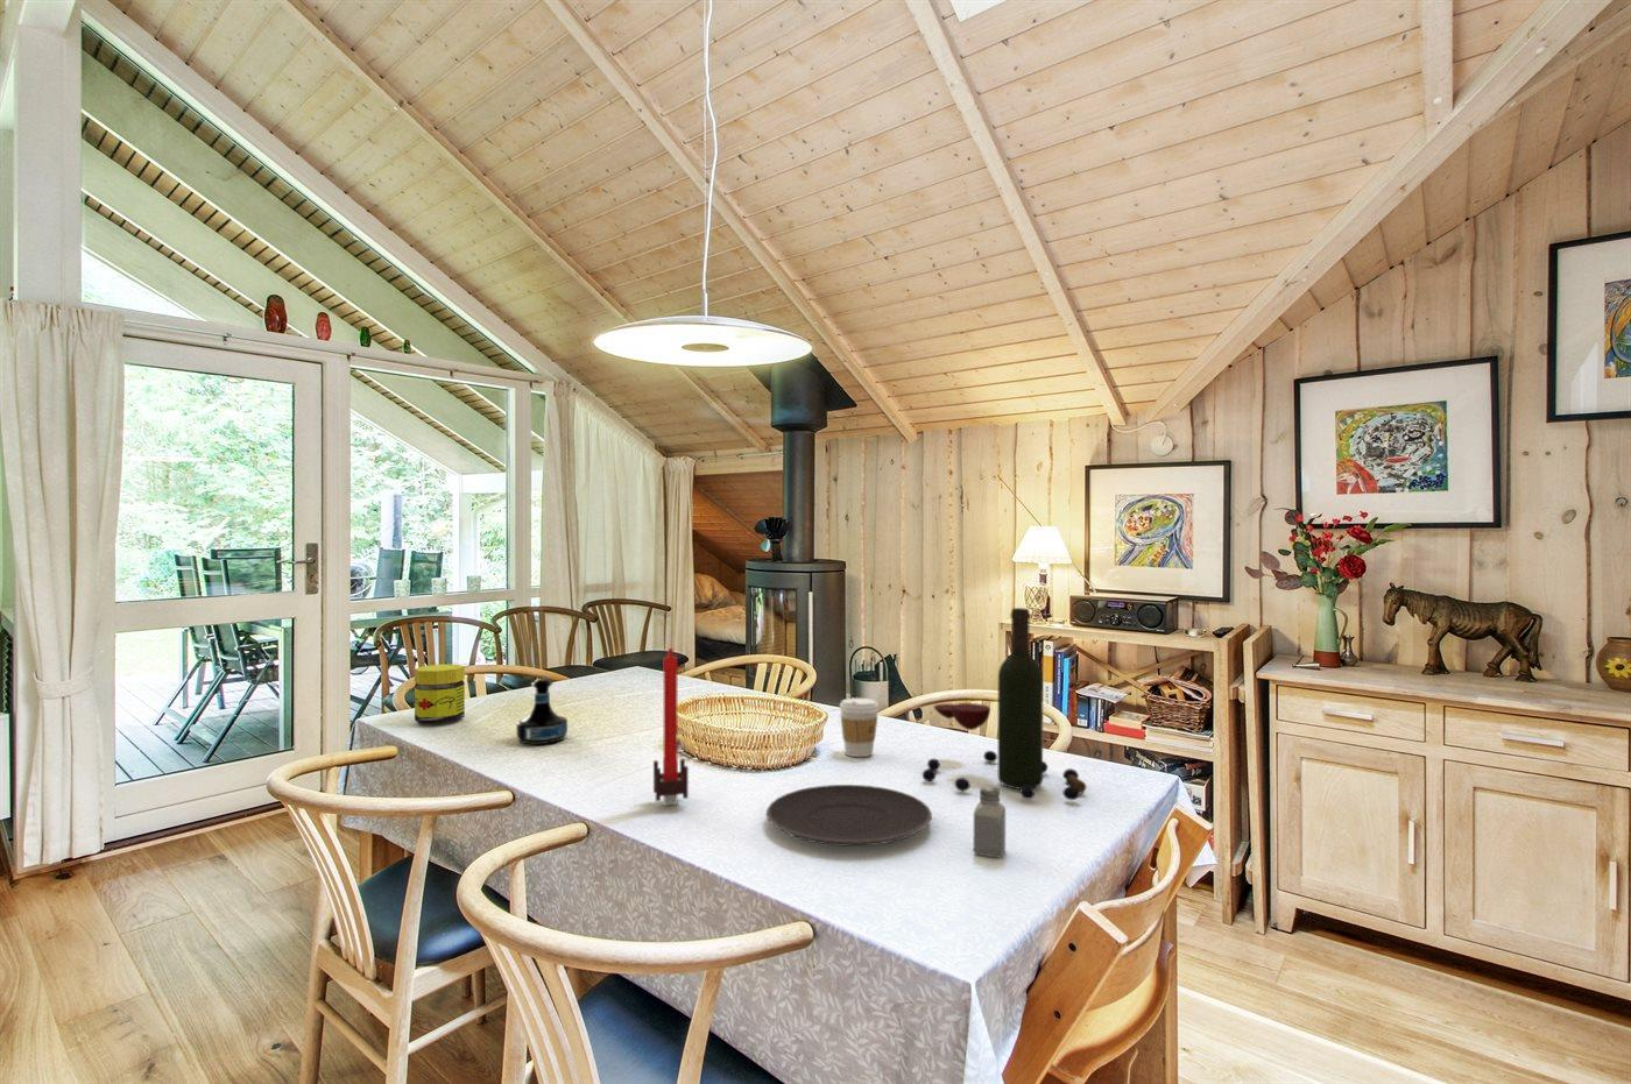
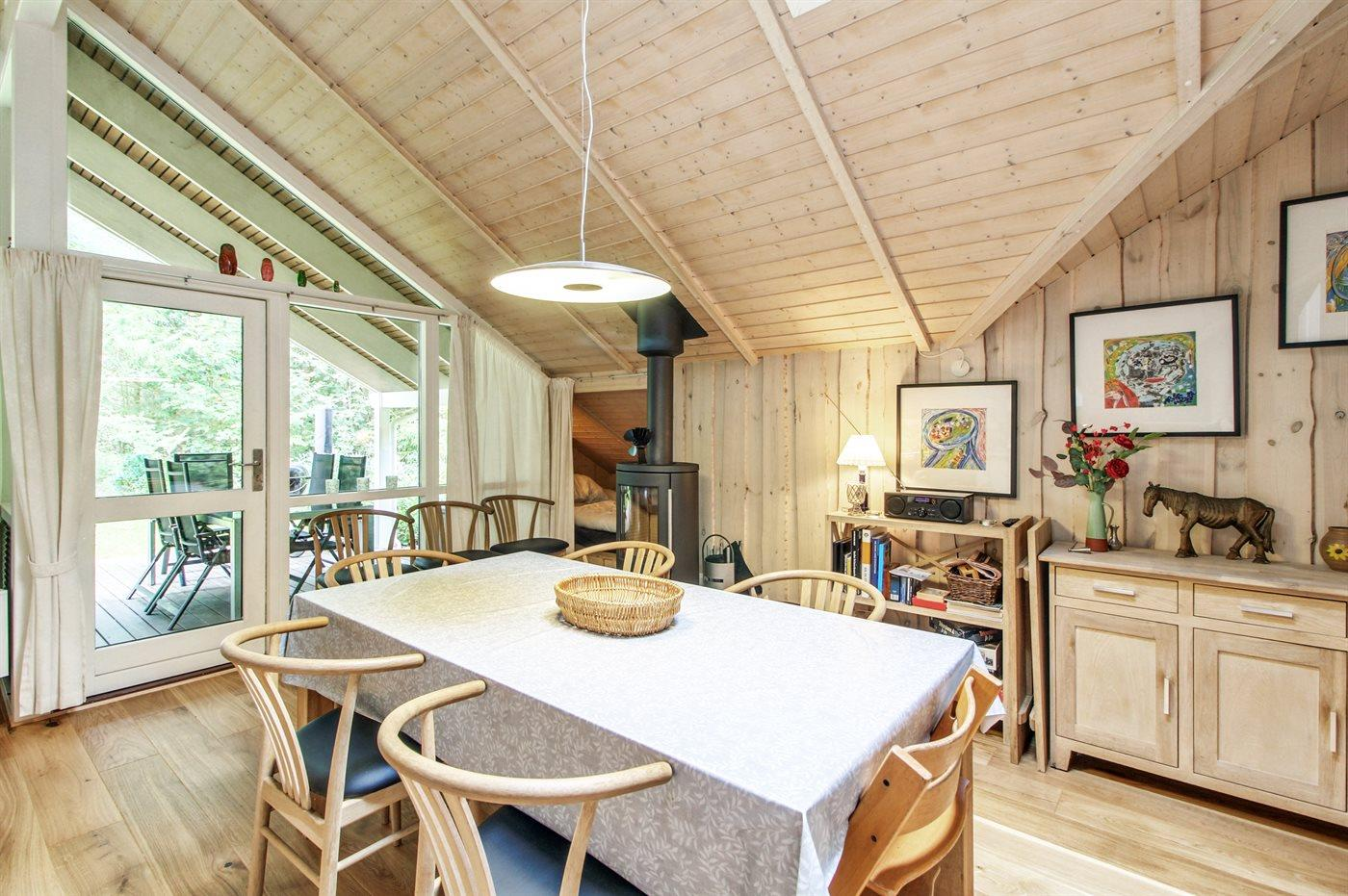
- candle (670, 726)
- wine bottle (998, 693)
- coffee cup (859, 726)
- jar (439, 694)
- tequila bottle (542, 709)
- plate (848, 815)
- saltshaker (989, 819)
